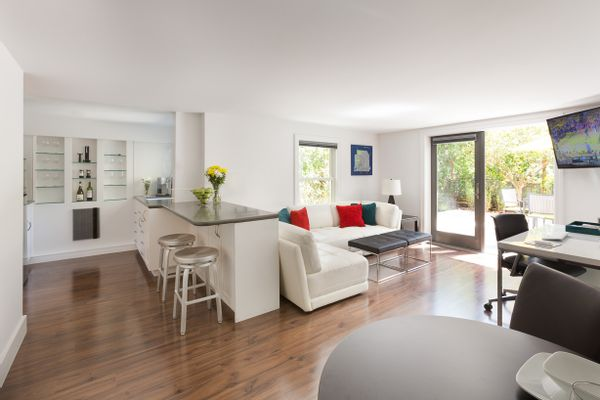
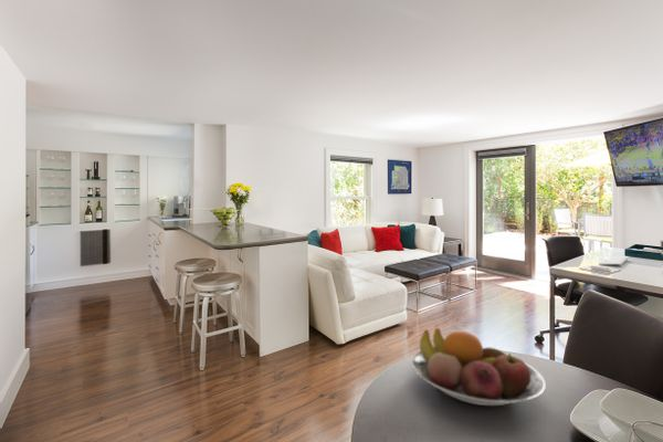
+ fruit bowl (473, 362)
